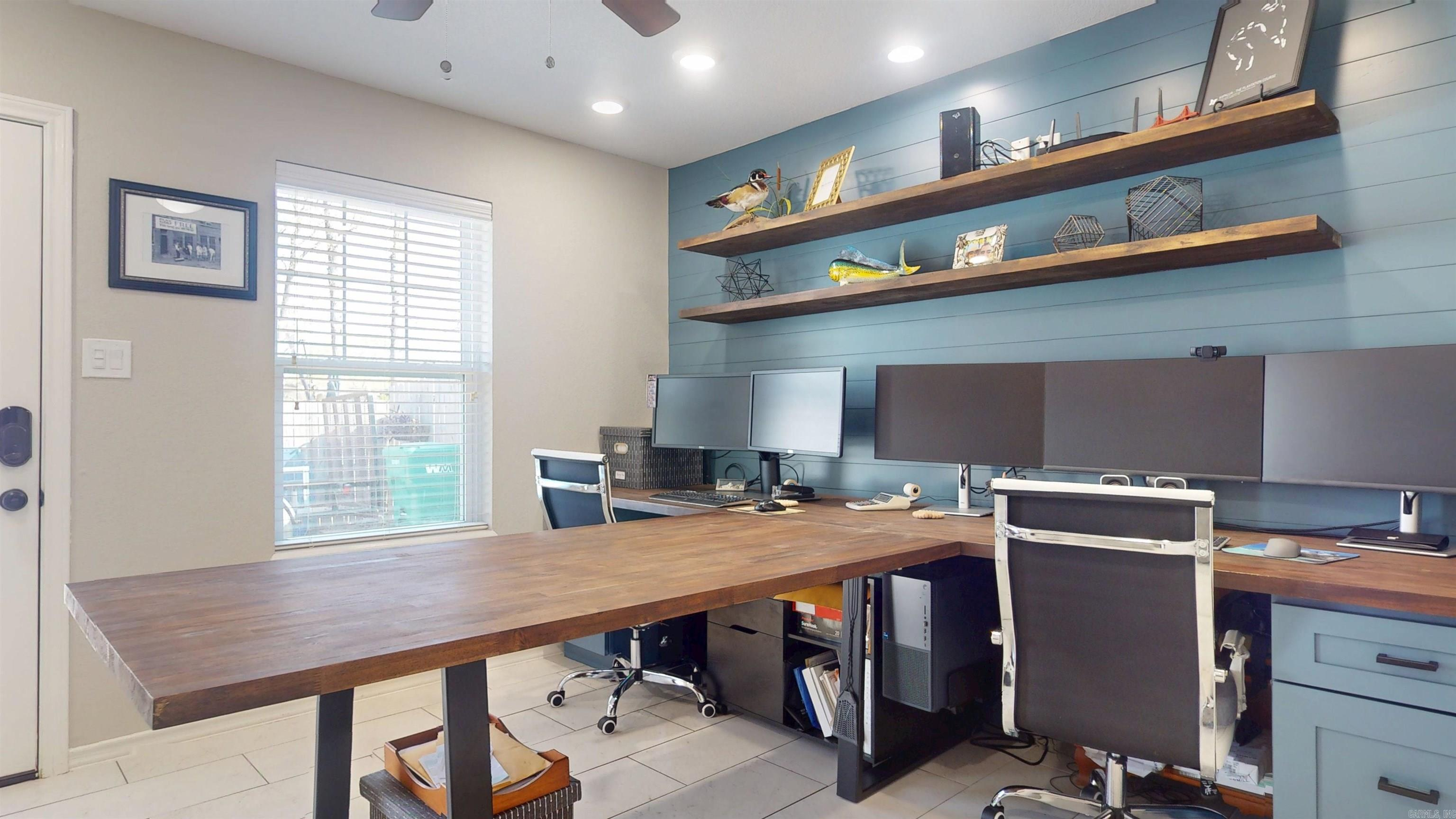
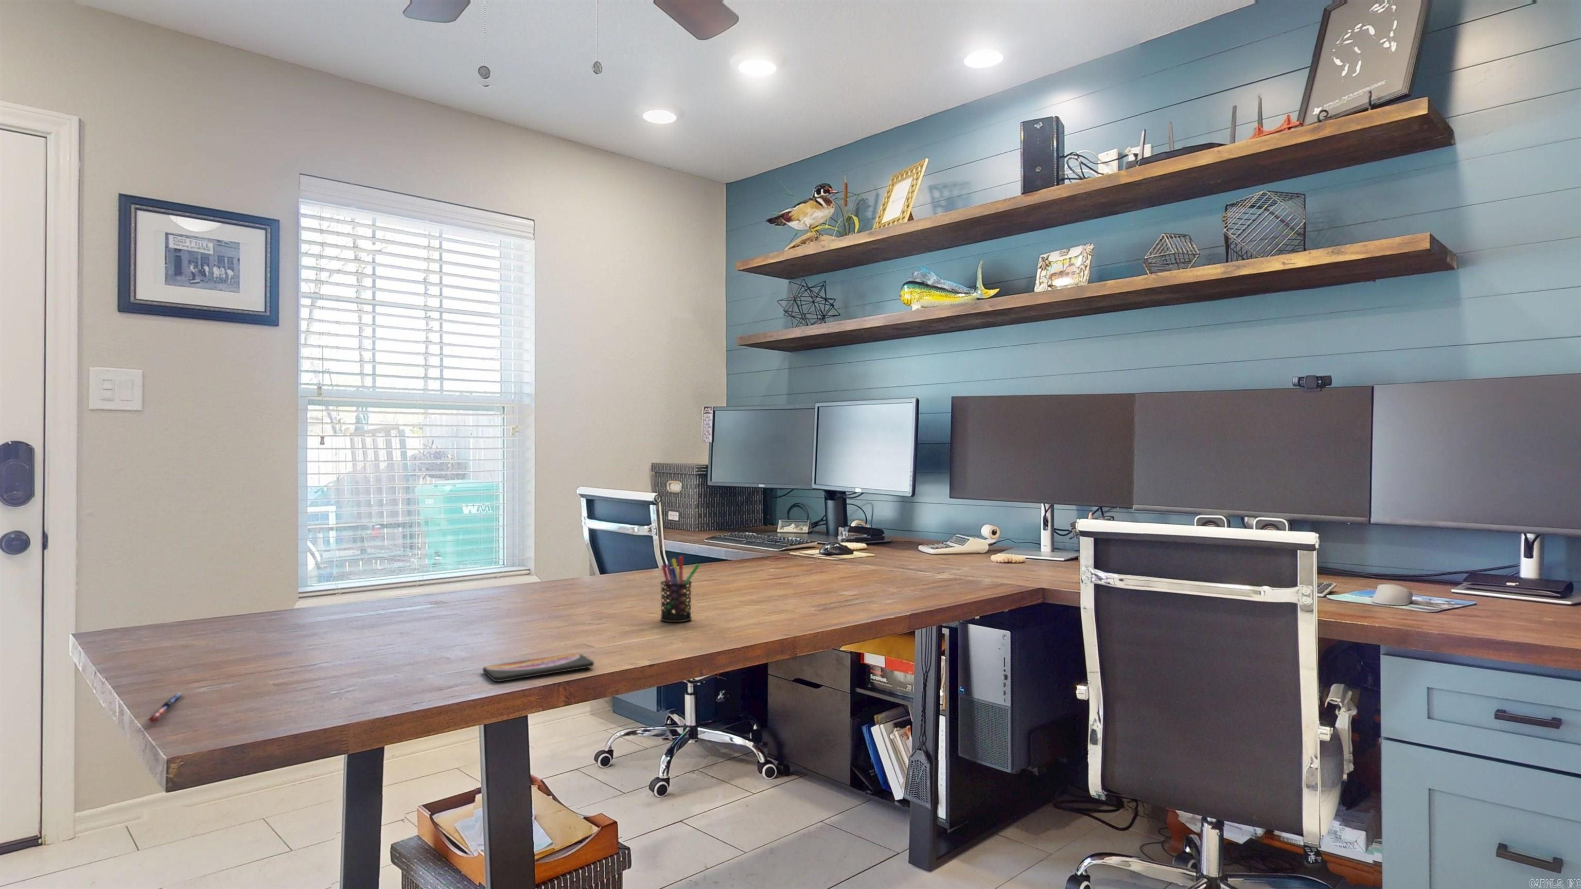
+ pen holder (680, 586)
+ pen (166, 704)
+ smartphone (539, 666)
